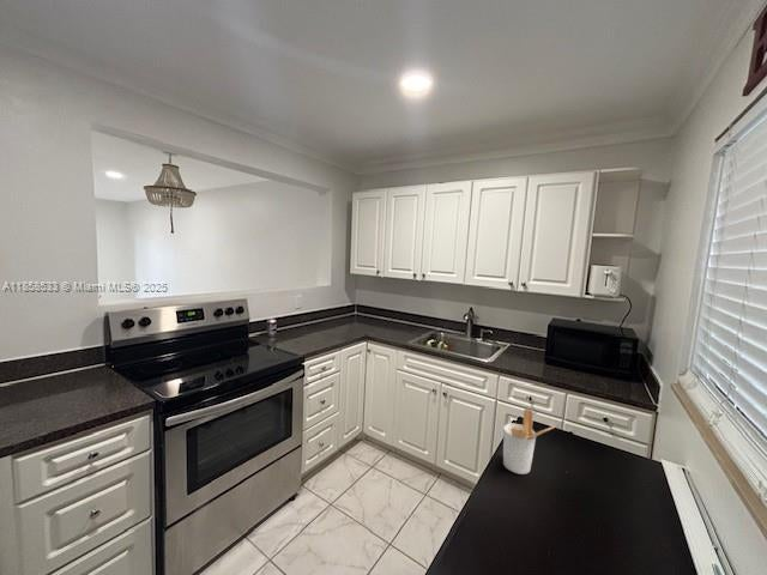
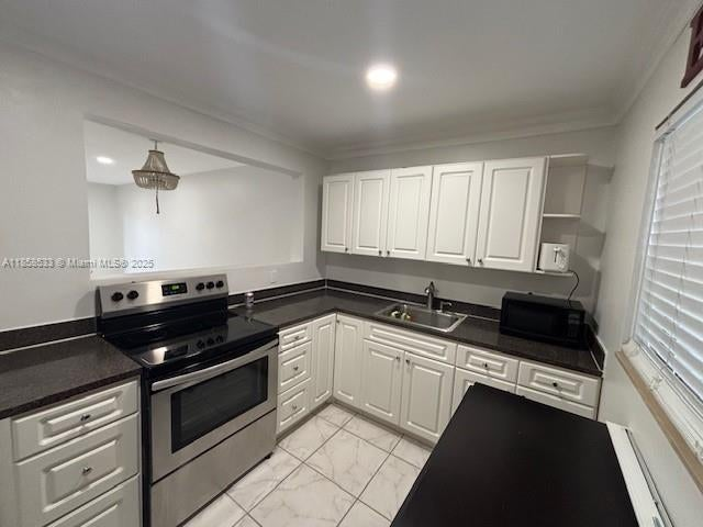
- utensil holder (526, 443)
